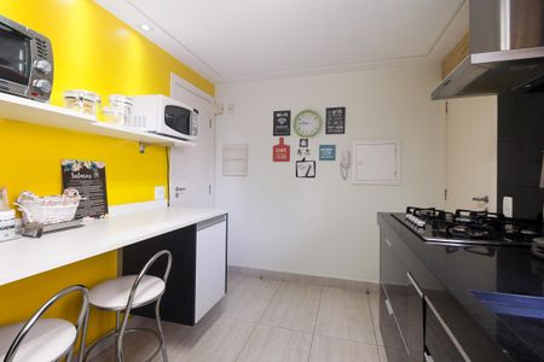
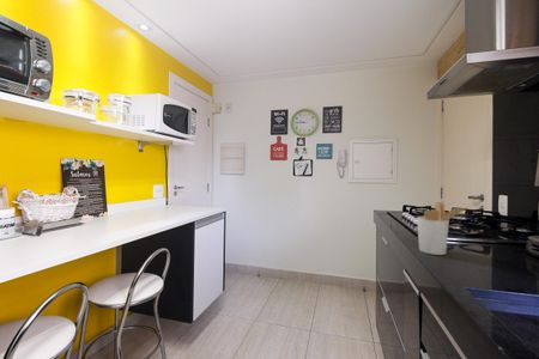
+ utensil holder (440, 227)
